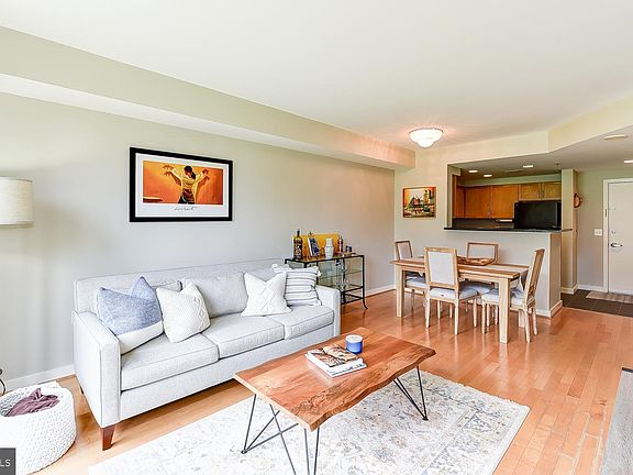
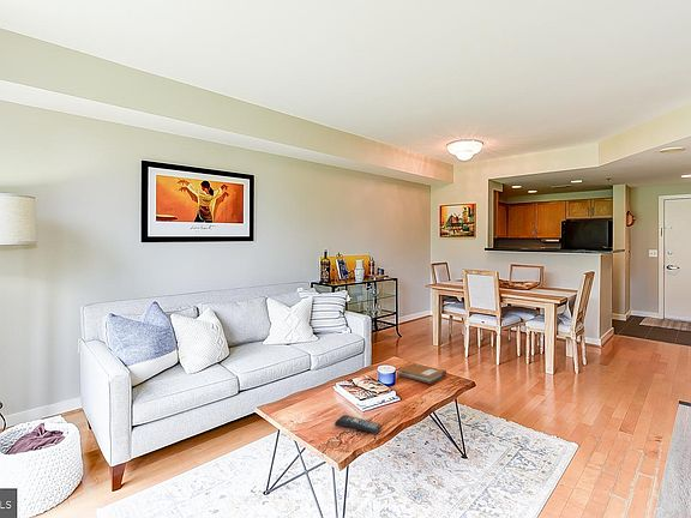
+ notebook (422, 372)
+ remote control (357, 423)
